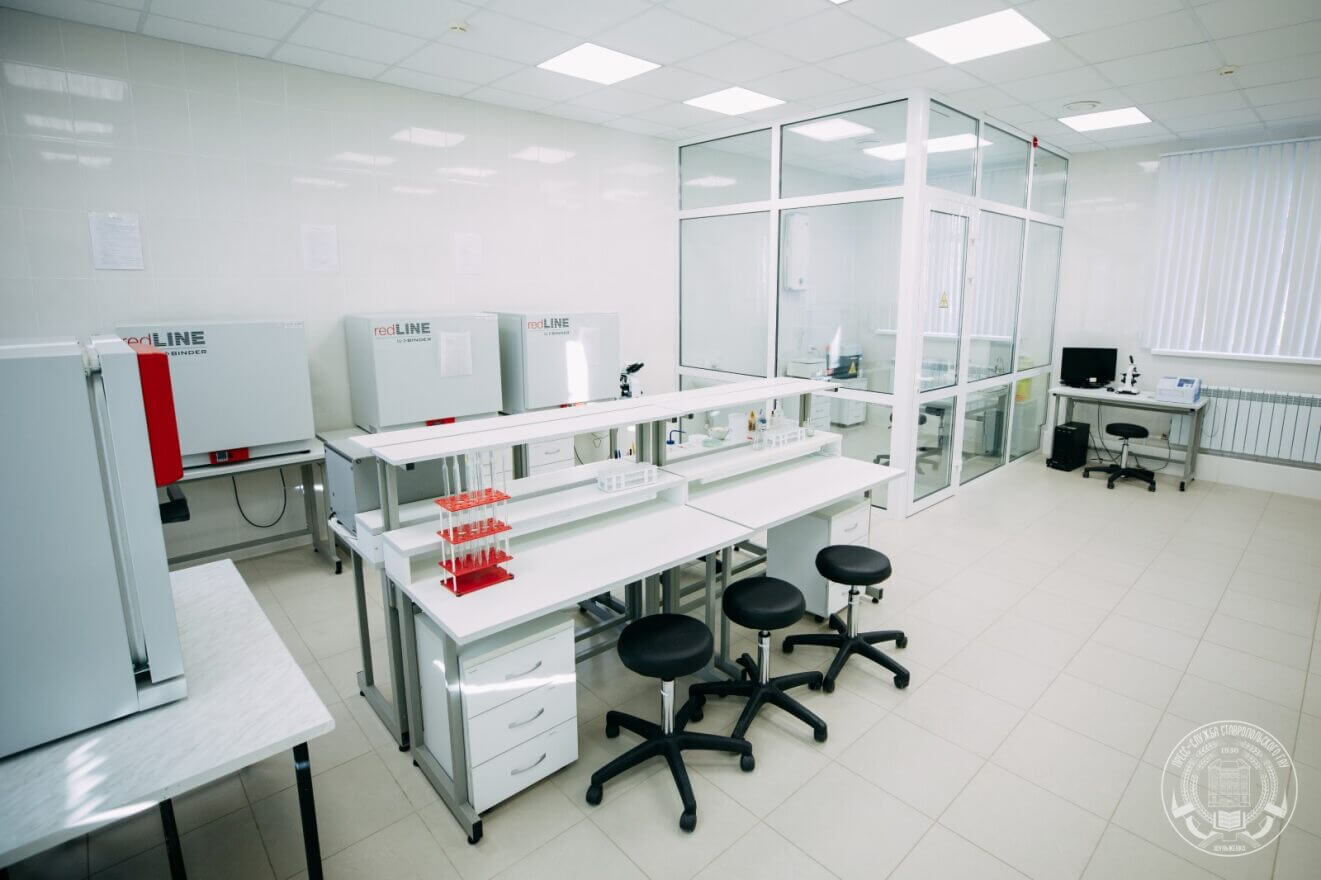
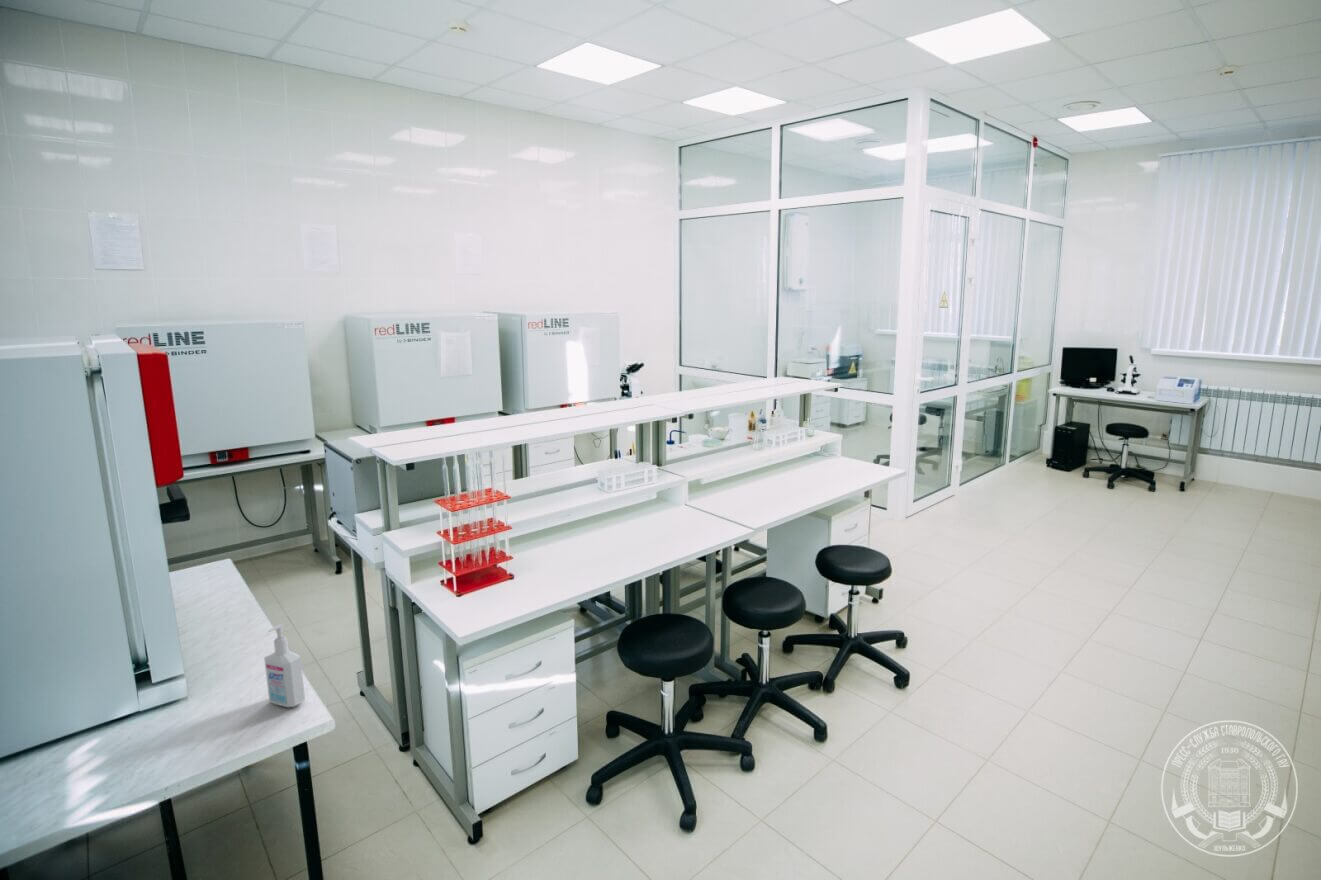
+ bottle (282, 665)
